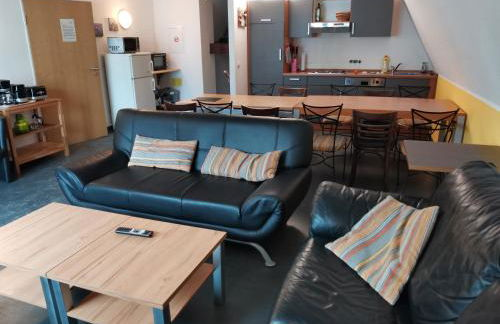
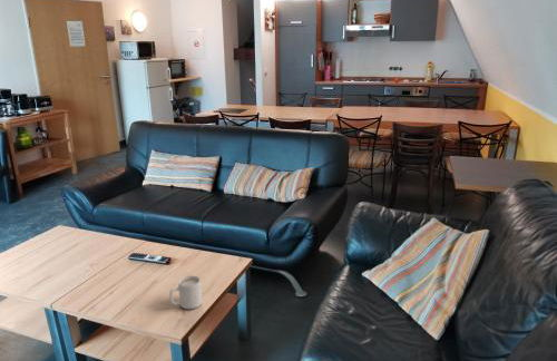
+ mug (185, 293)
